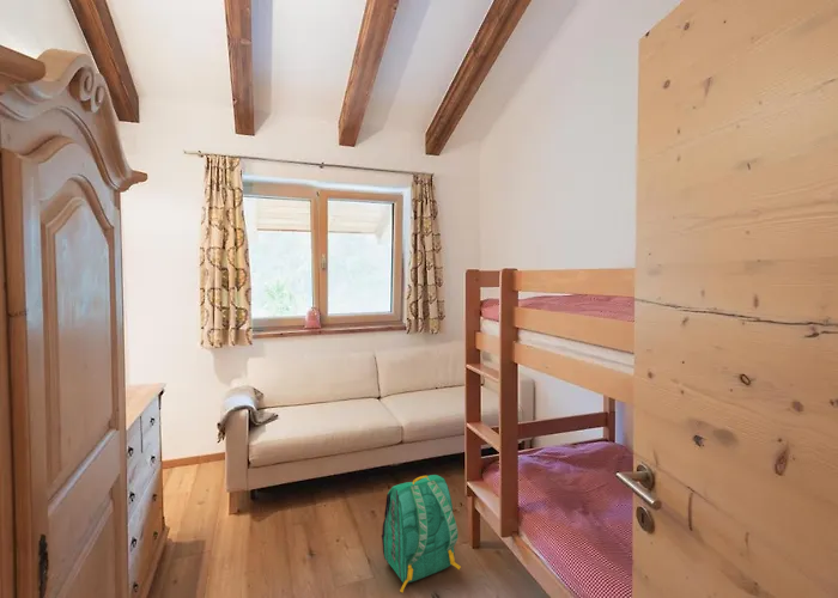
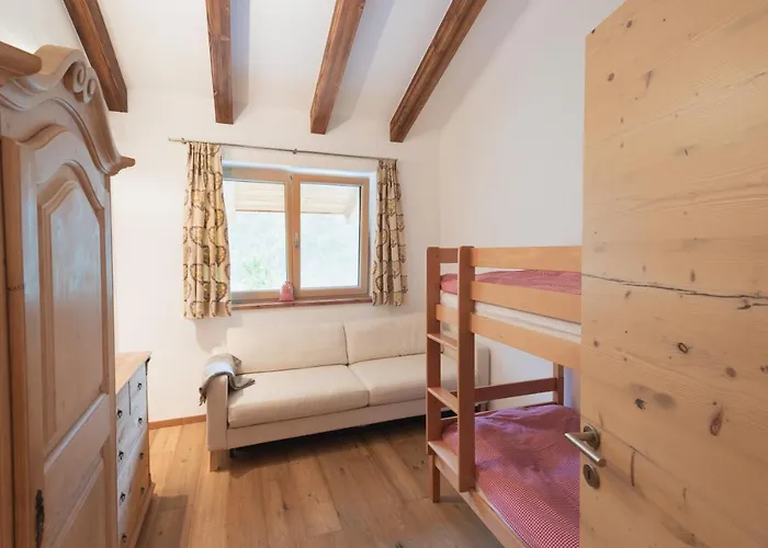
- backpack (419, 519)
